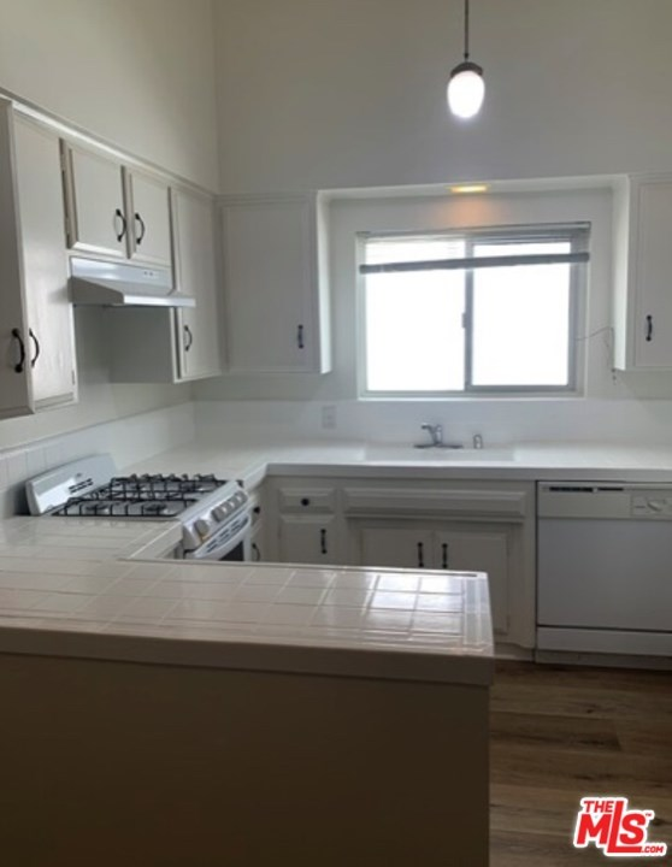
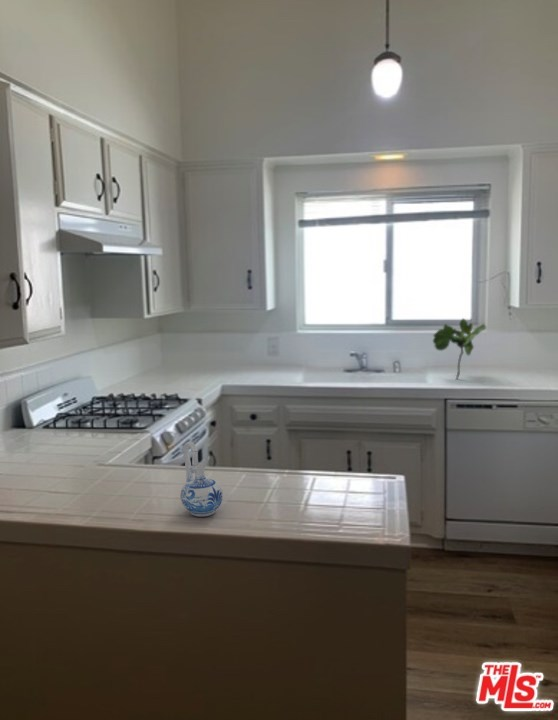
+ plant (461, 348)
+ ceramic pitcher (201, 478)
